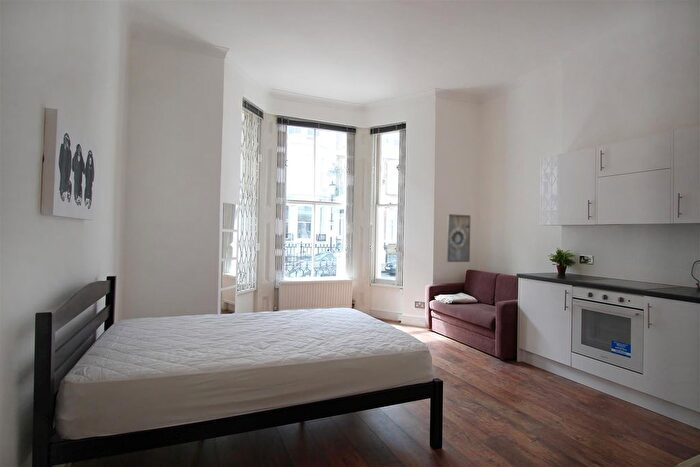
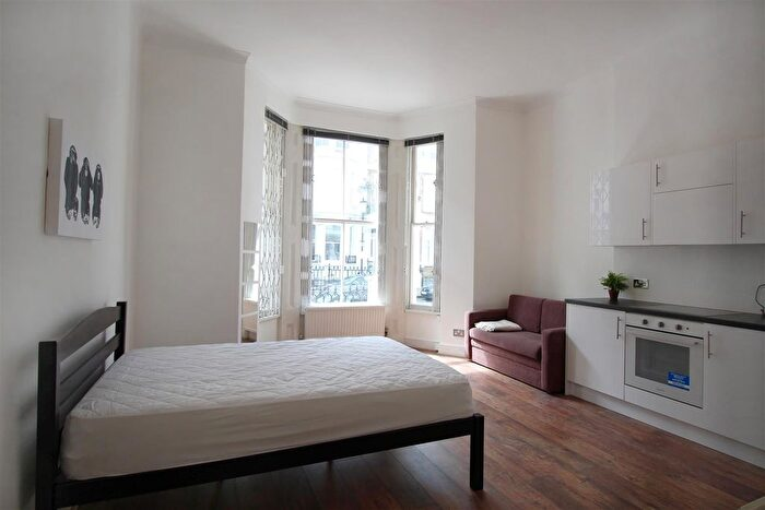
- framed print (458, 238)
